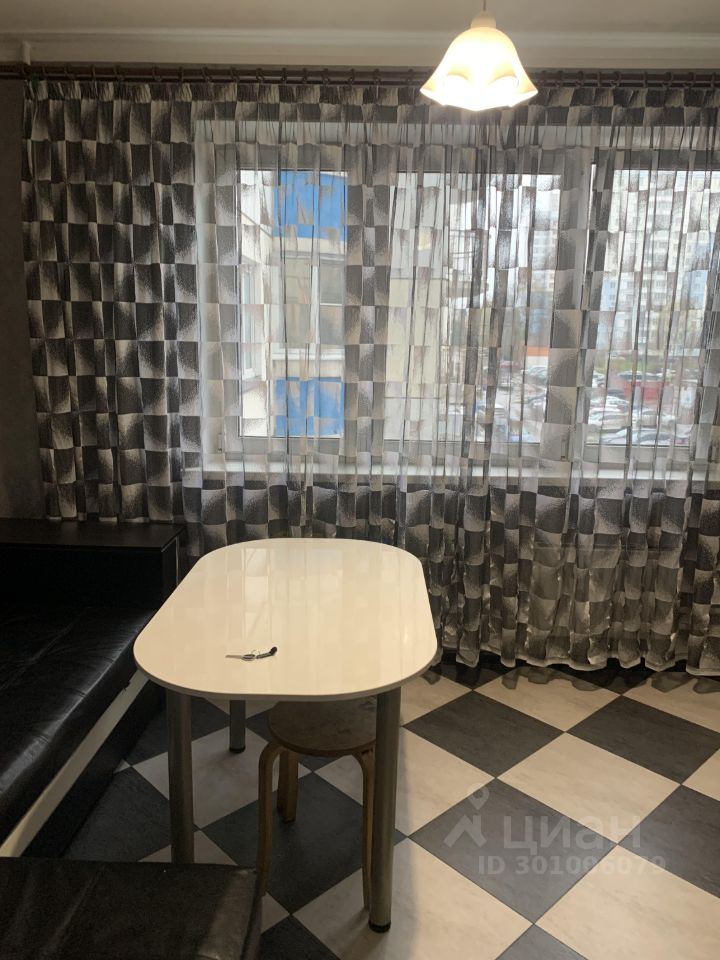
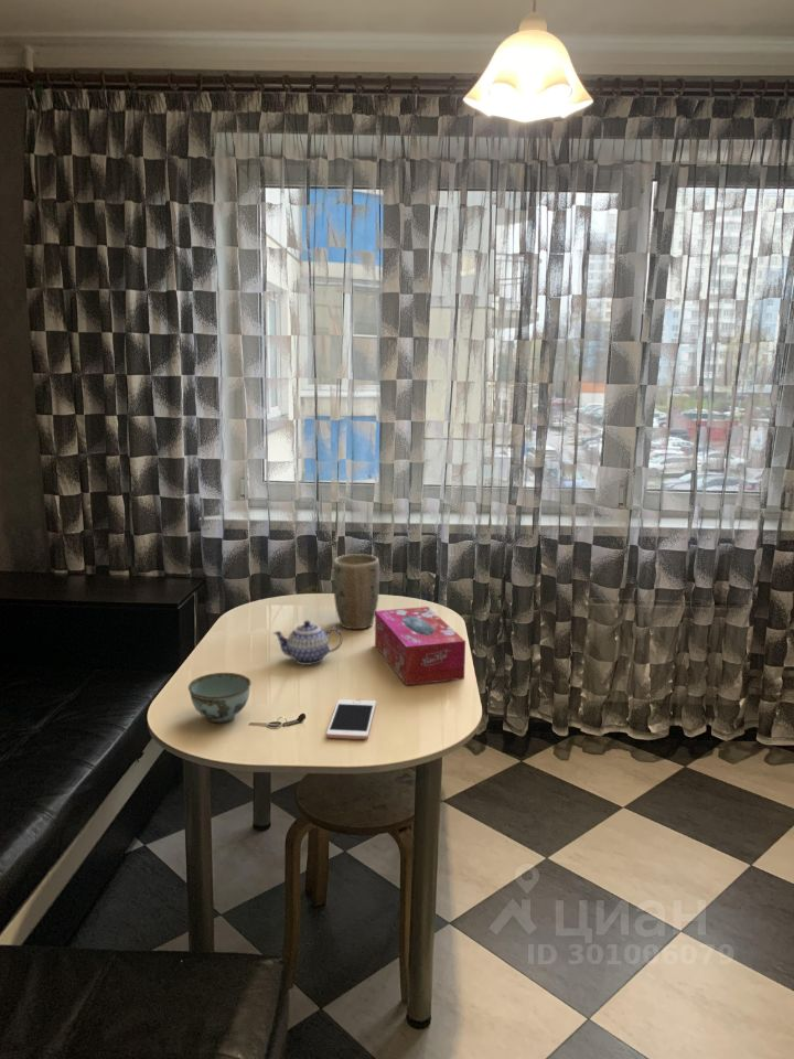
+ tissue box (417, 643)
+ plant pot (356, 591)
+ cell phone (352, 718)
+ teapot (308, 640)
+ bowl (219, 700)
